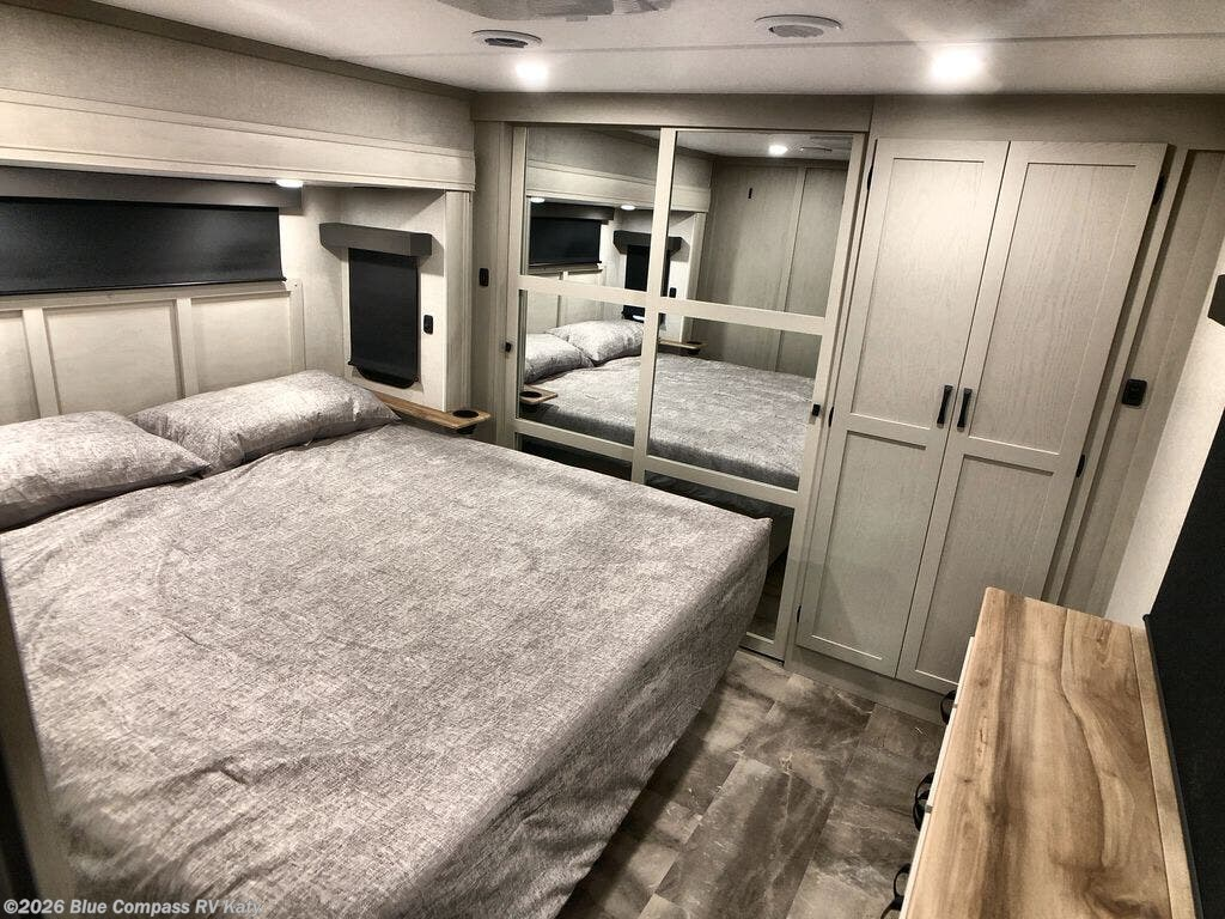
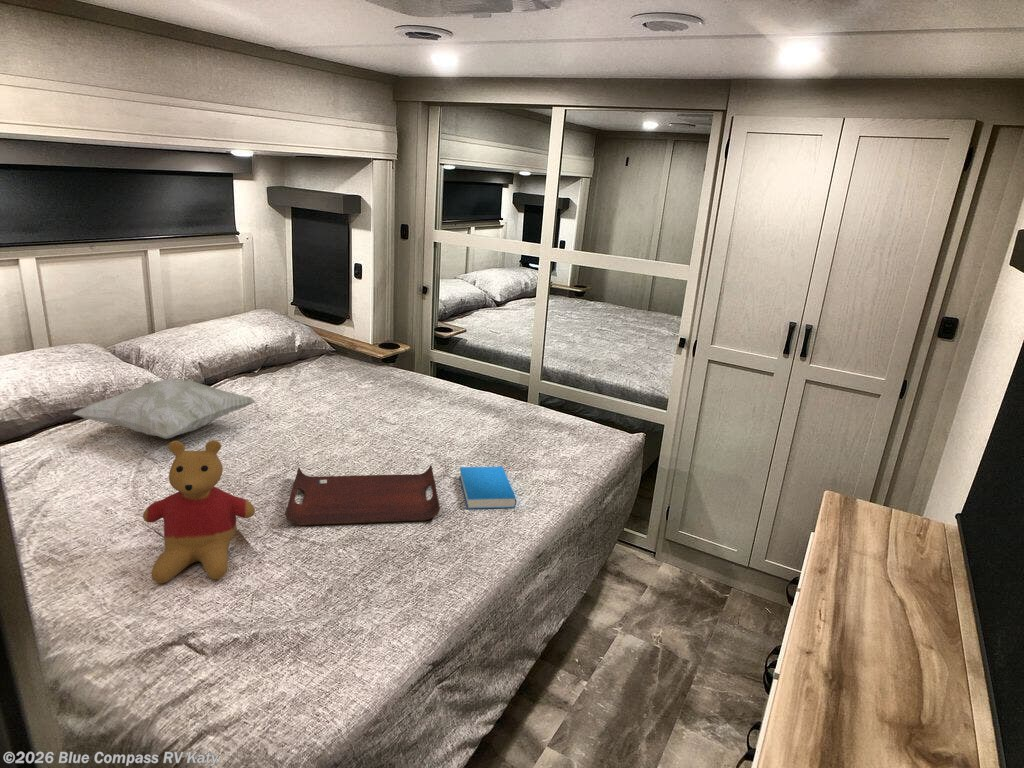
+ book (486, 486)
+ stuffed bear (194, 506)
+ serving tray (365, 492)
+ decorative pillow (169, 407)
